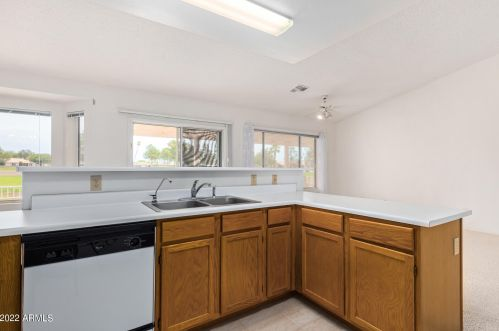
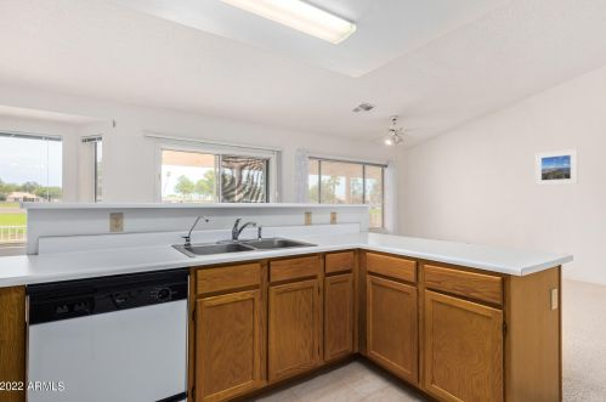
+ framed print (555, 168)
